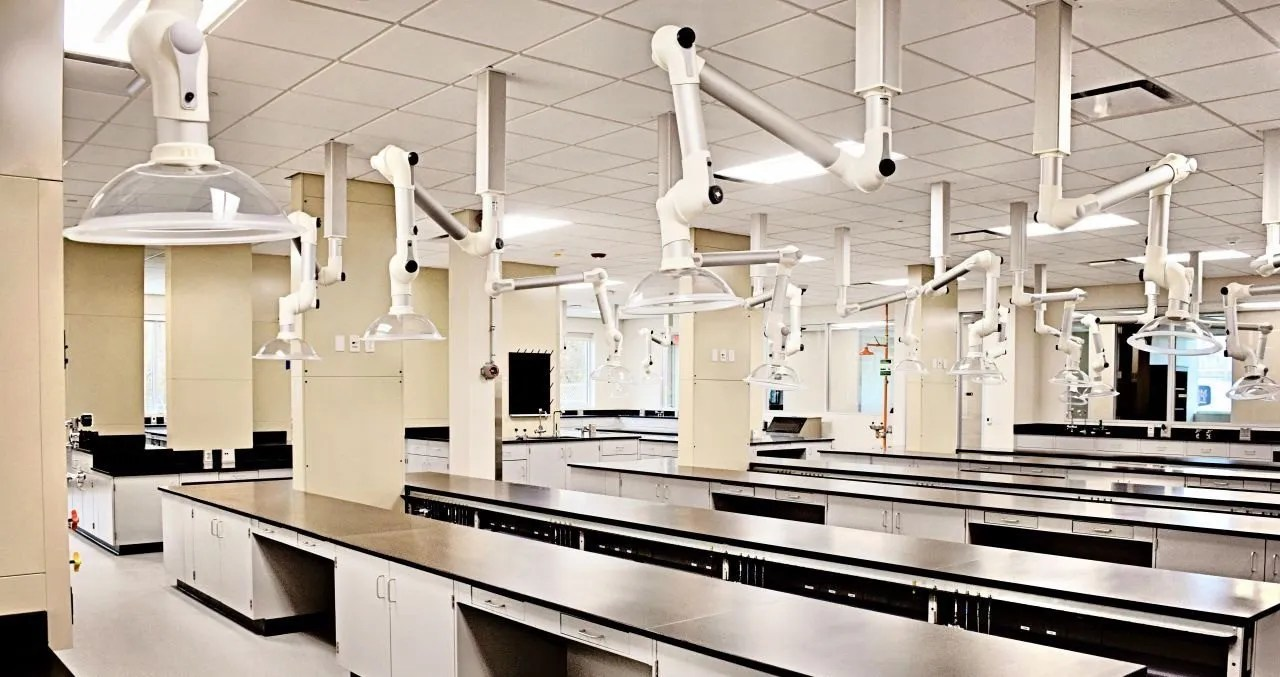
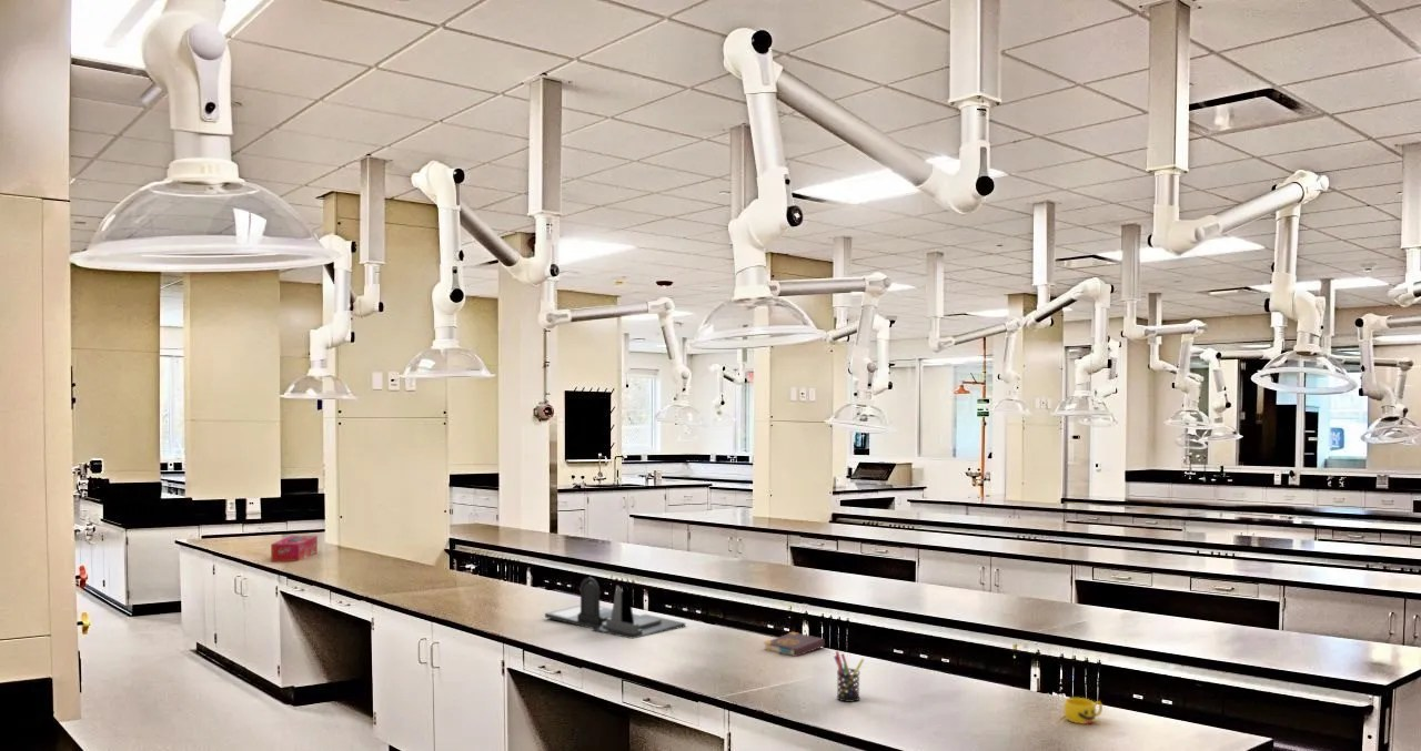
+ cup (1084, 710)
+ pen holder (846, 676)
+ tissue box (294, 548)
+ book (794, 643)
+ desk organizer (614, 599)
